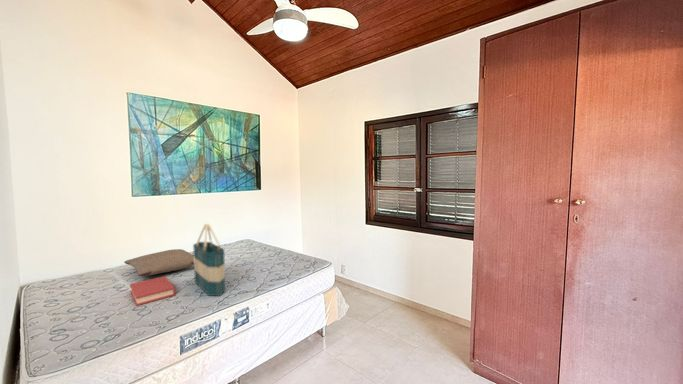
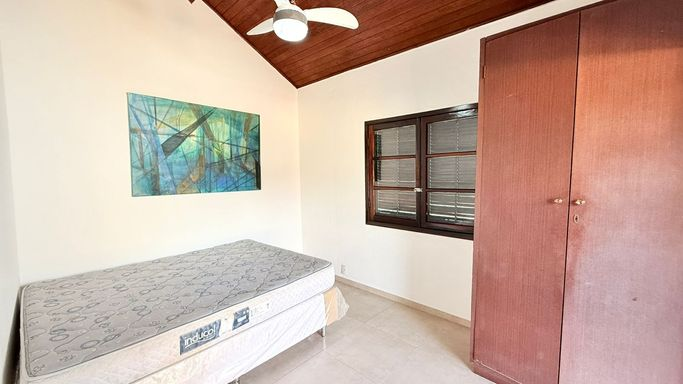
- tote bag (208, 255)
- pillow (164, 261)
- hardback book (152, 289)
